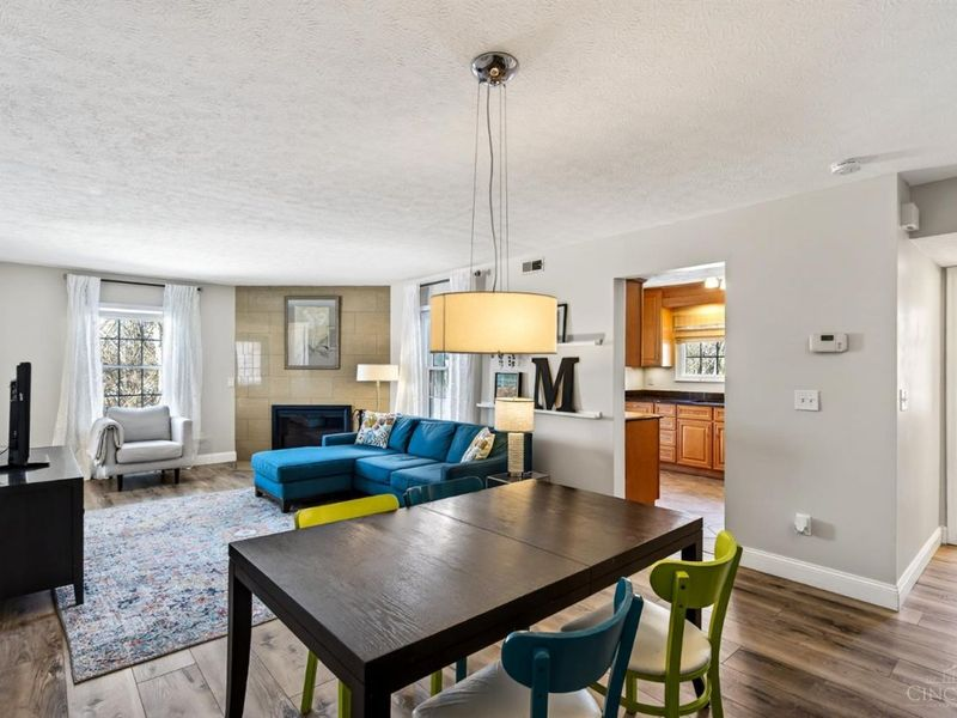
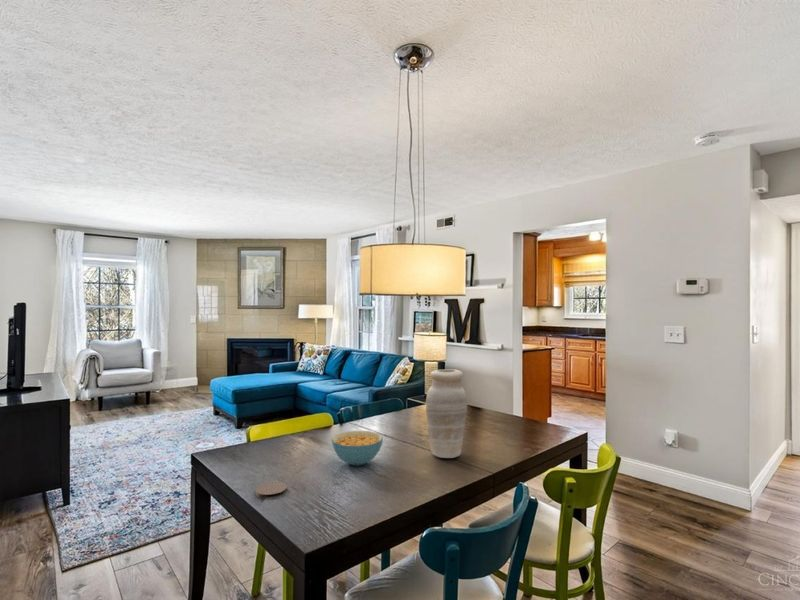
+ cereal bowl (357, 450)
+ coaster (271, 490)
+ vase (446, 412)
